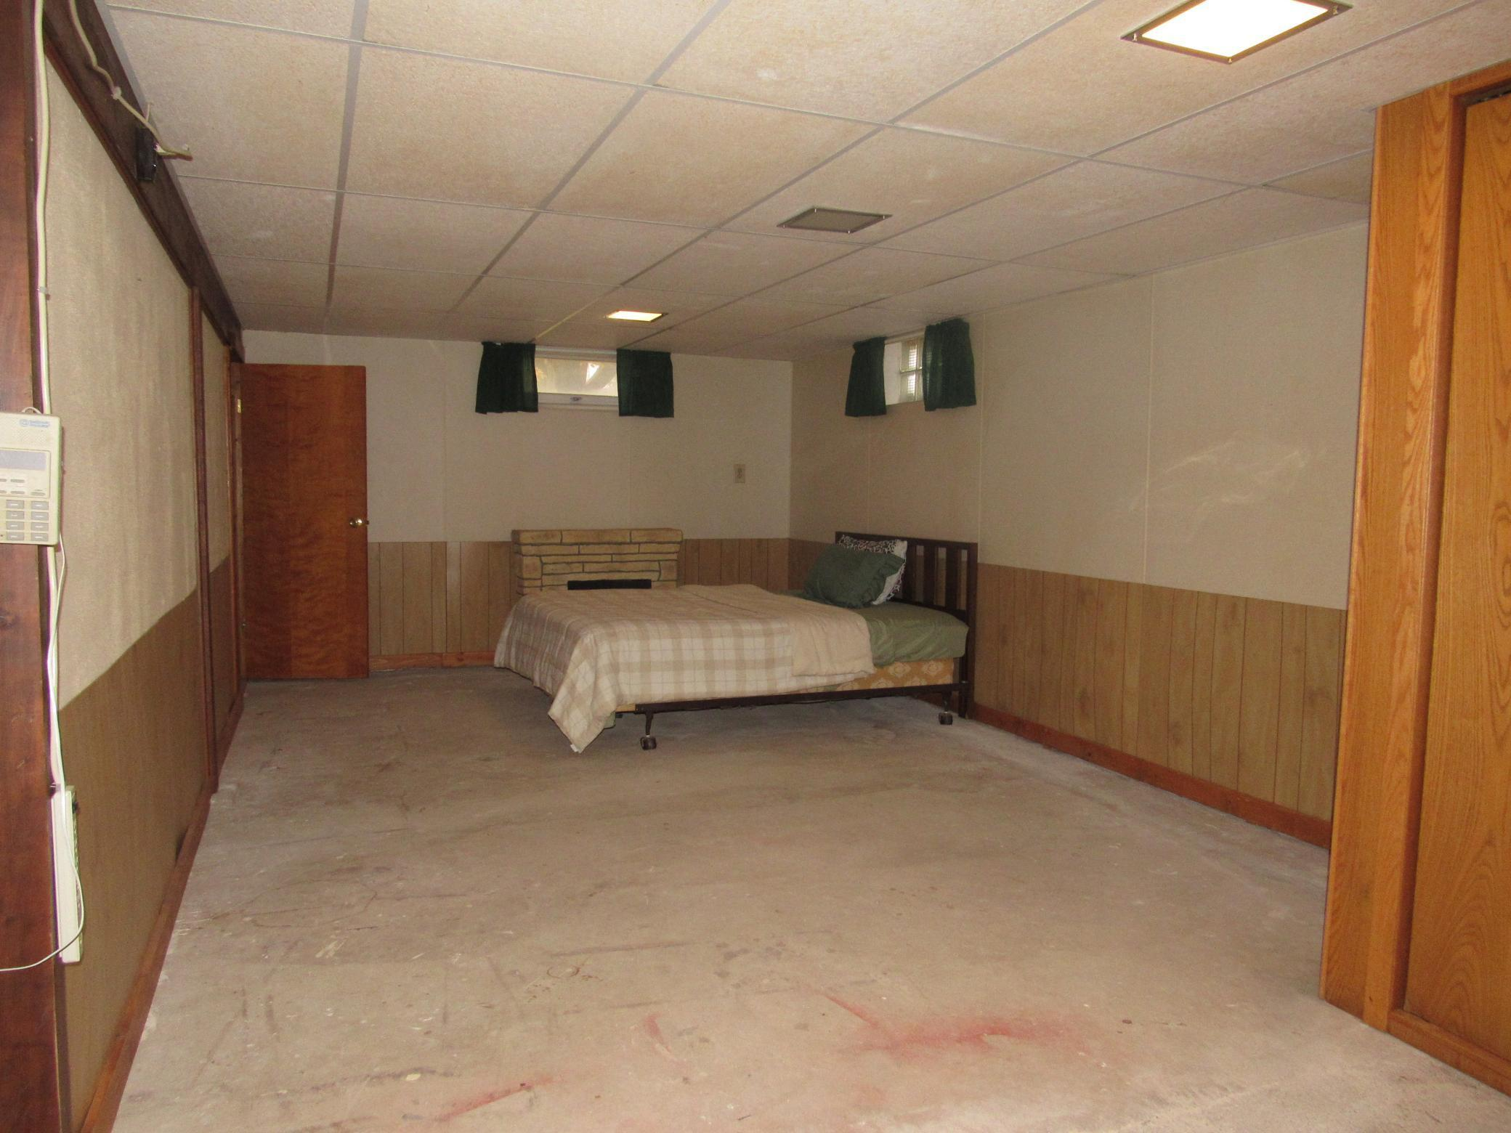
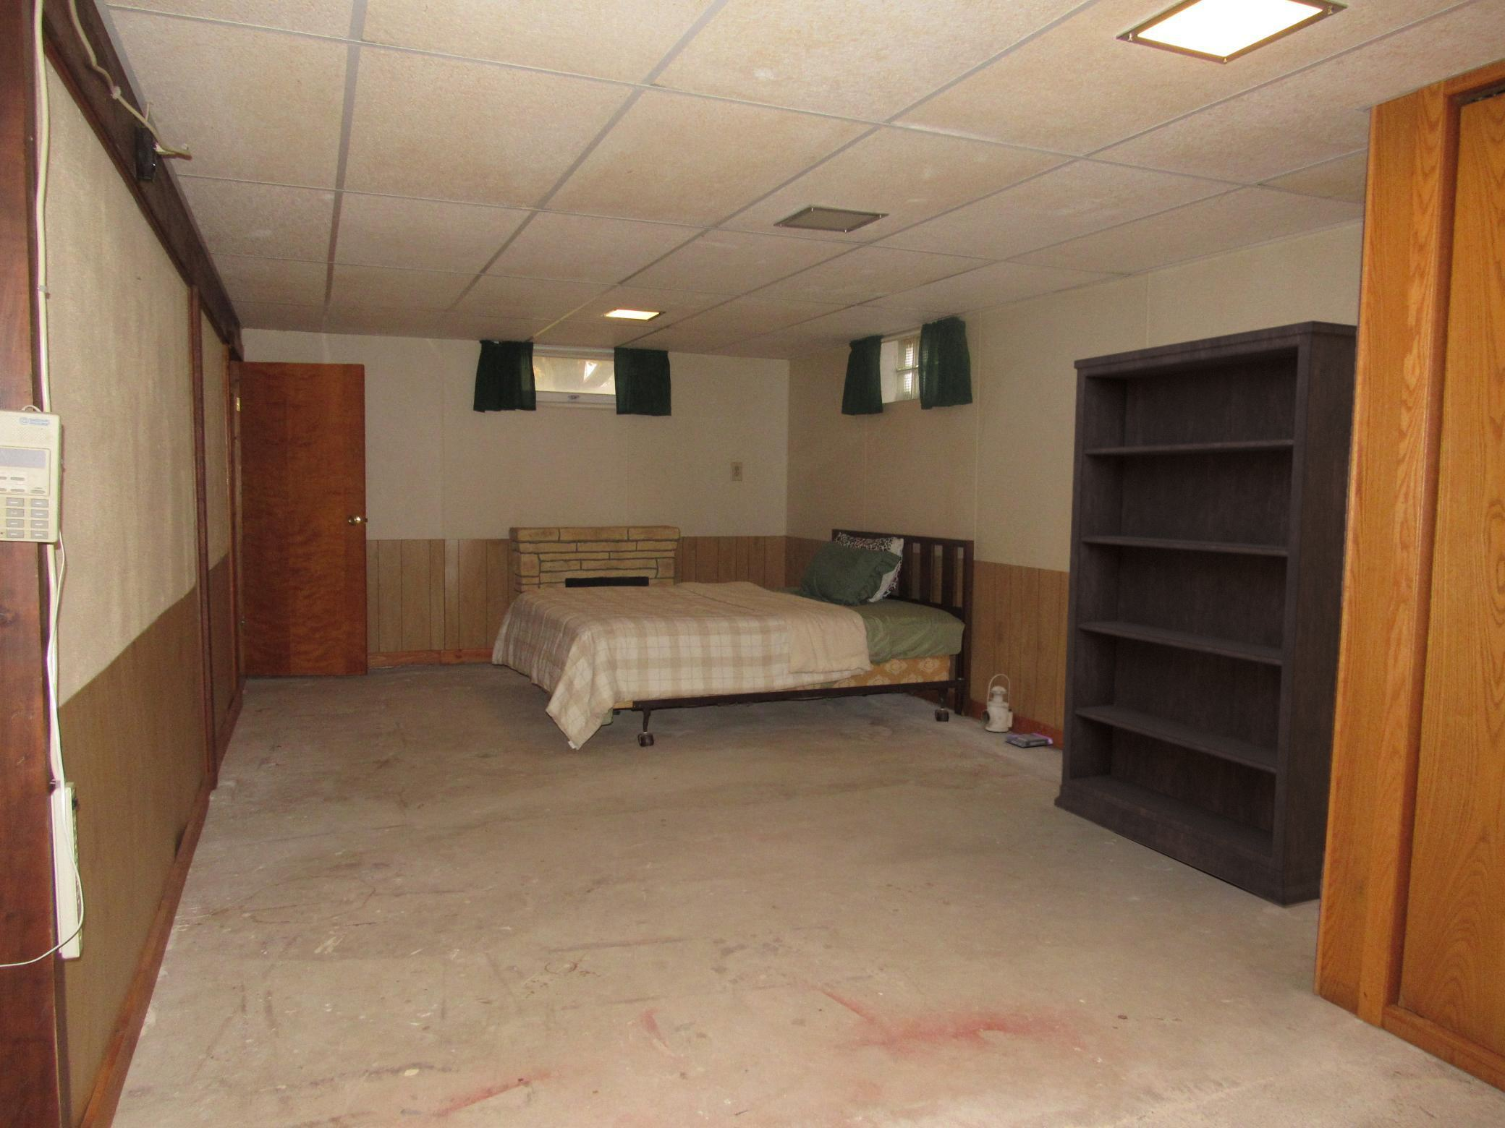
+ bookshelf (1193, 600)
+ box (1029, 739)
+ lantern (998, 701)
